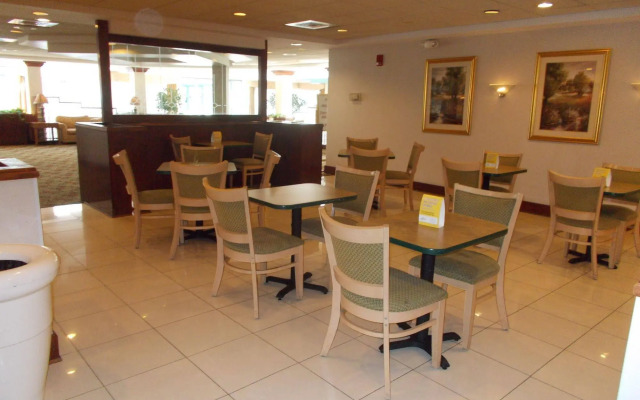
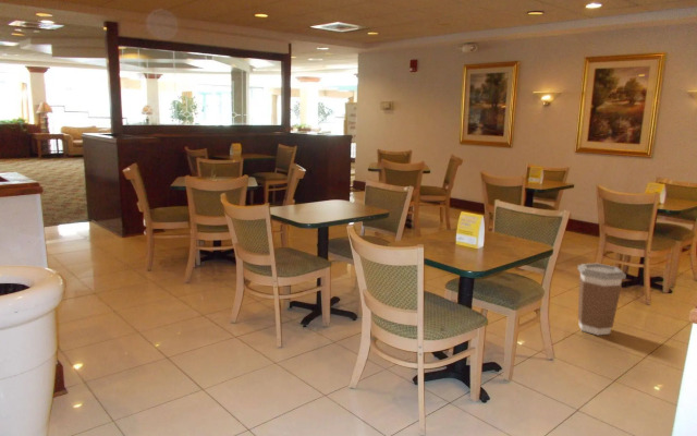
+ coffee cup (597, 299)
